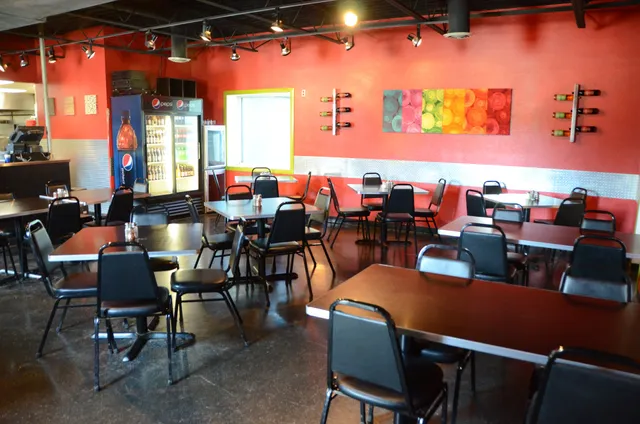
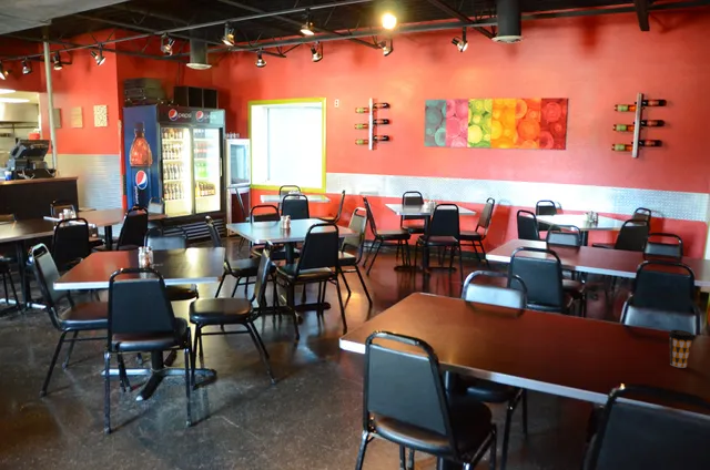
+ coffee cup (679, 348)
